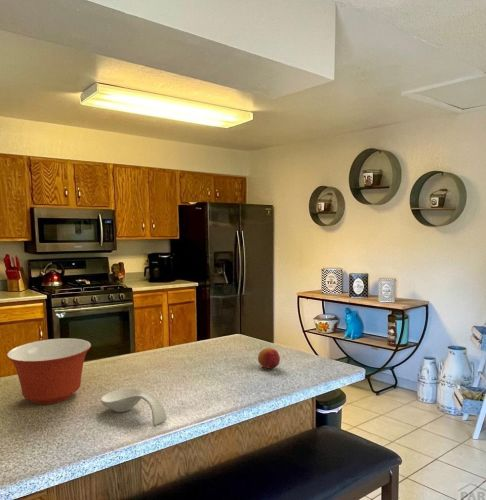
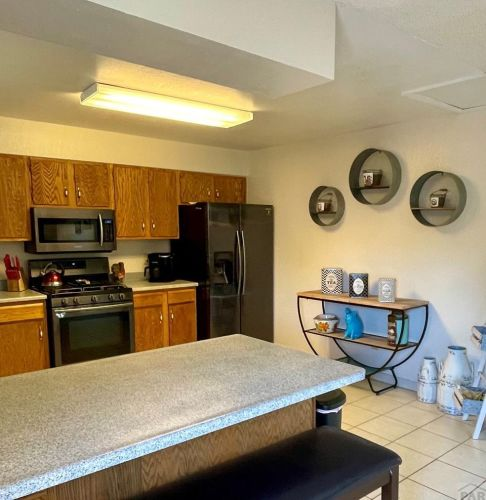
- fruit (268, 357)
- spoon rest (134, 400)
- mixing bowl (51, 372)
